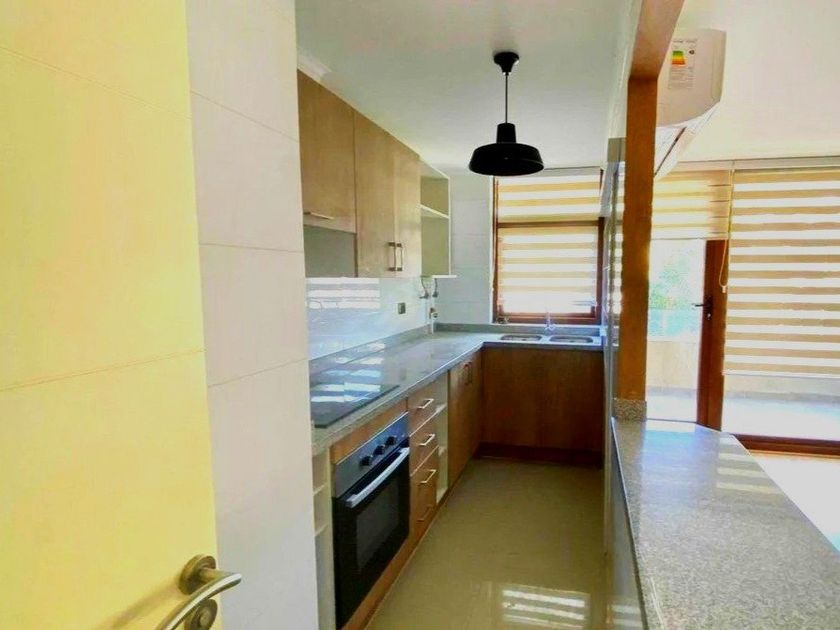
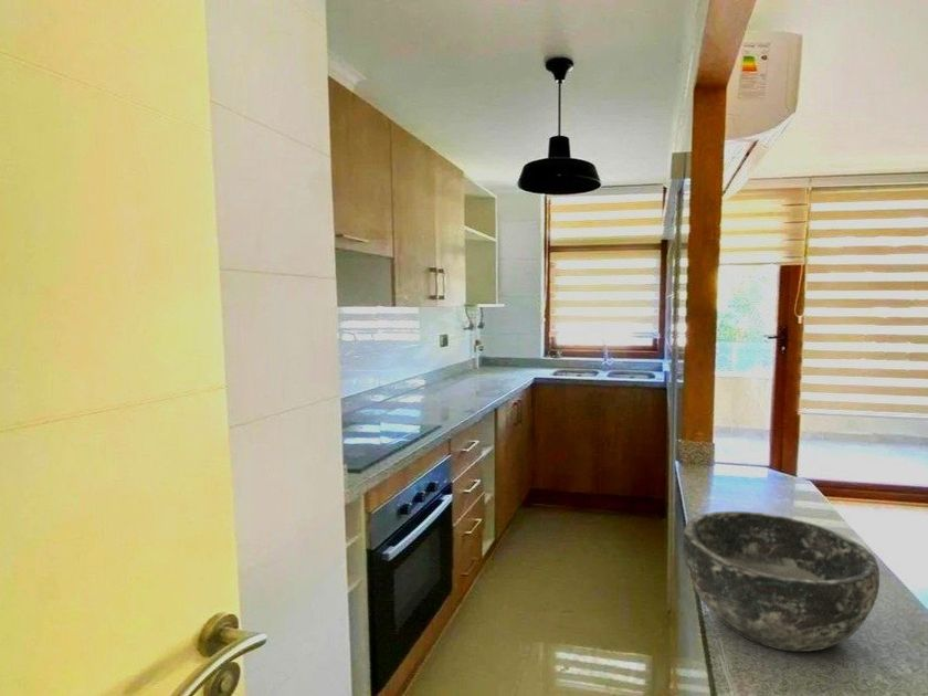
+ bowl (772, 581)
